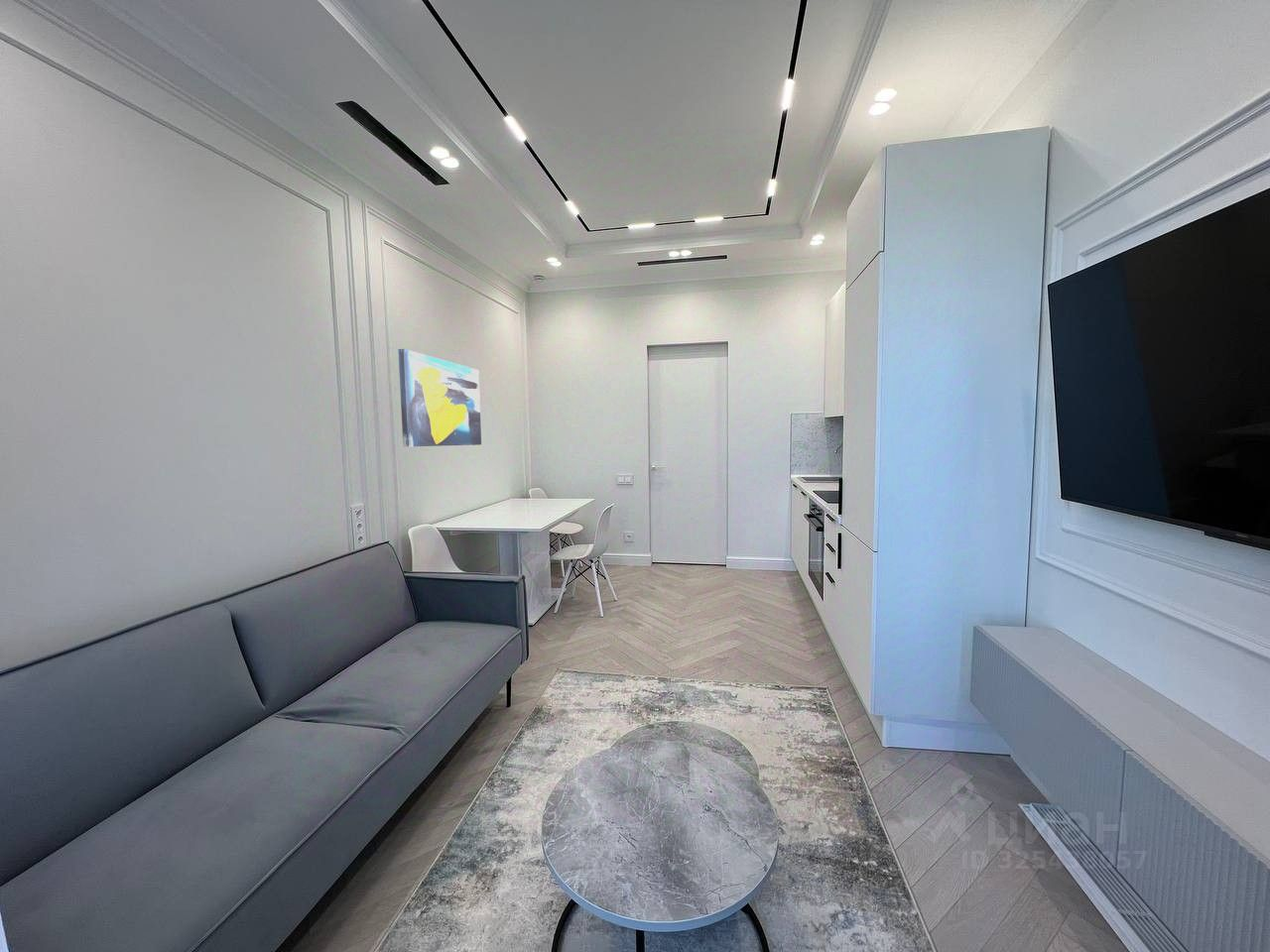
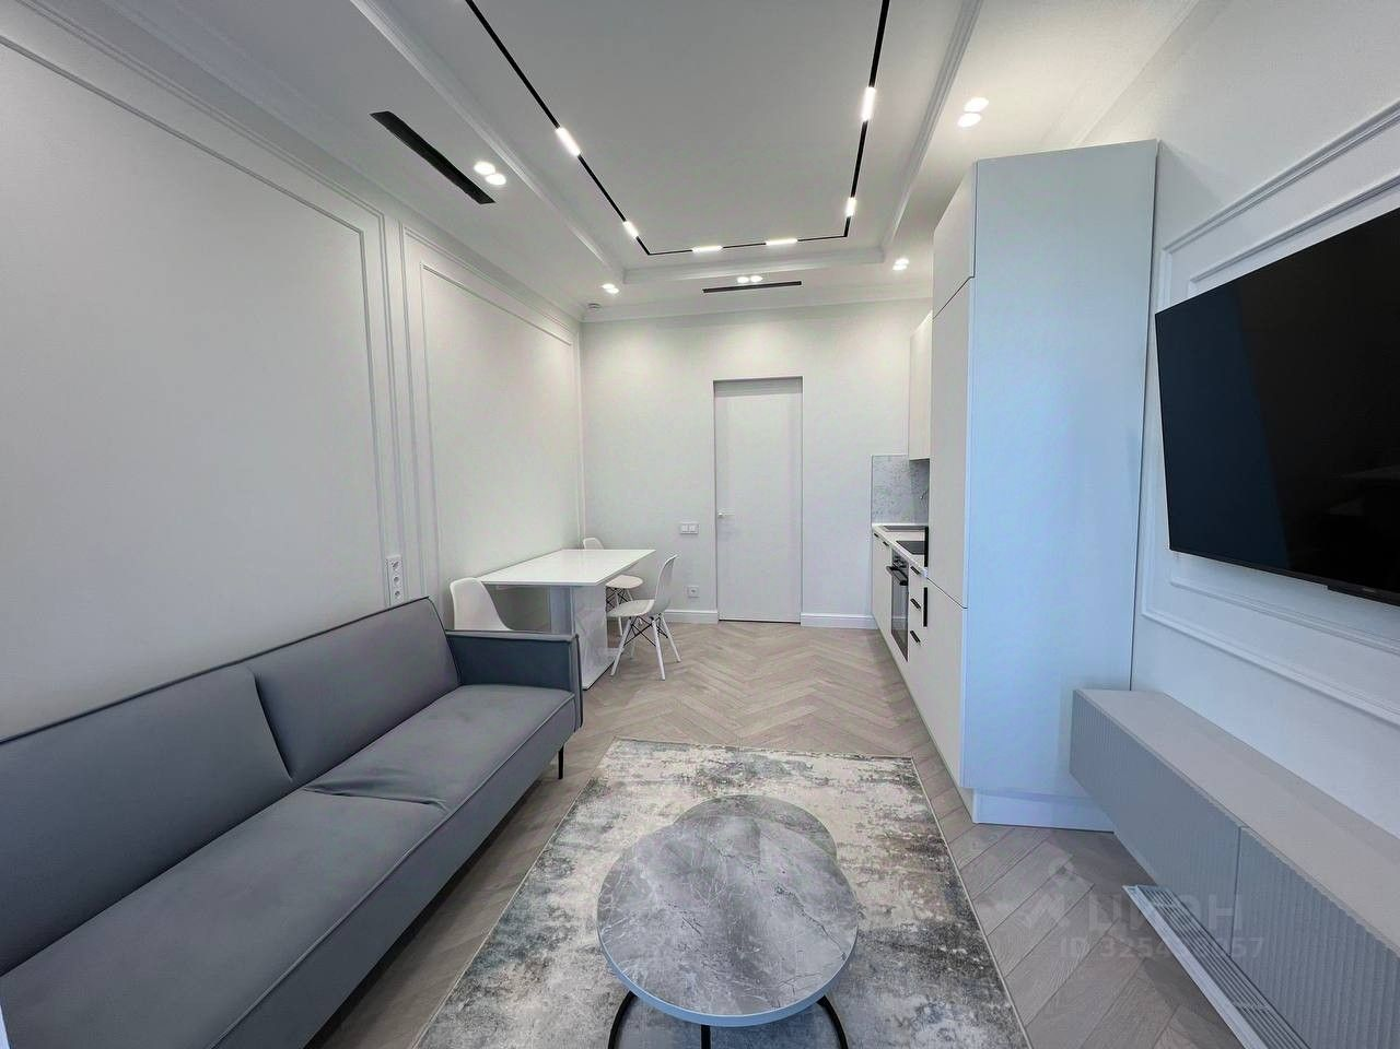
- wall art (445, 403)
